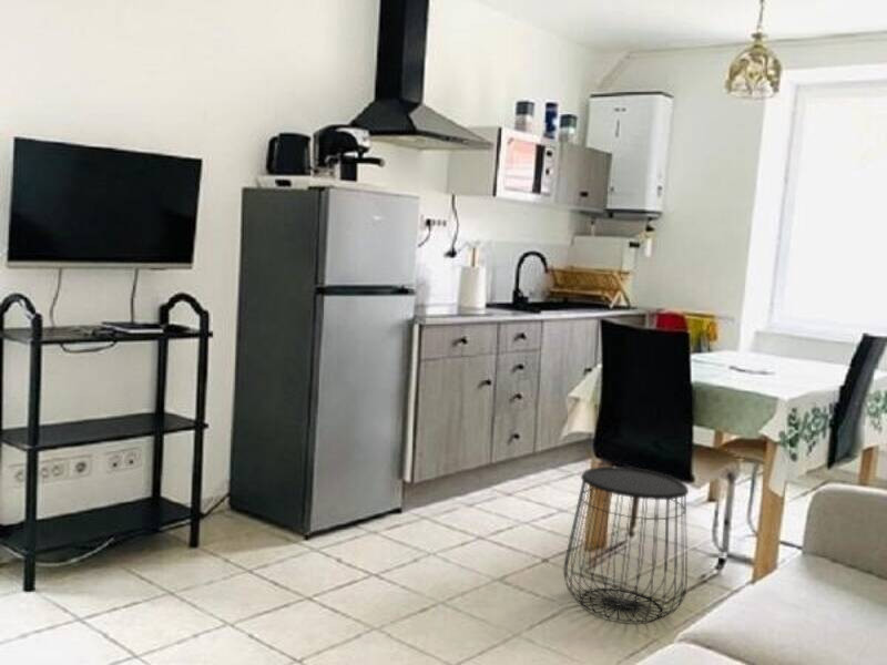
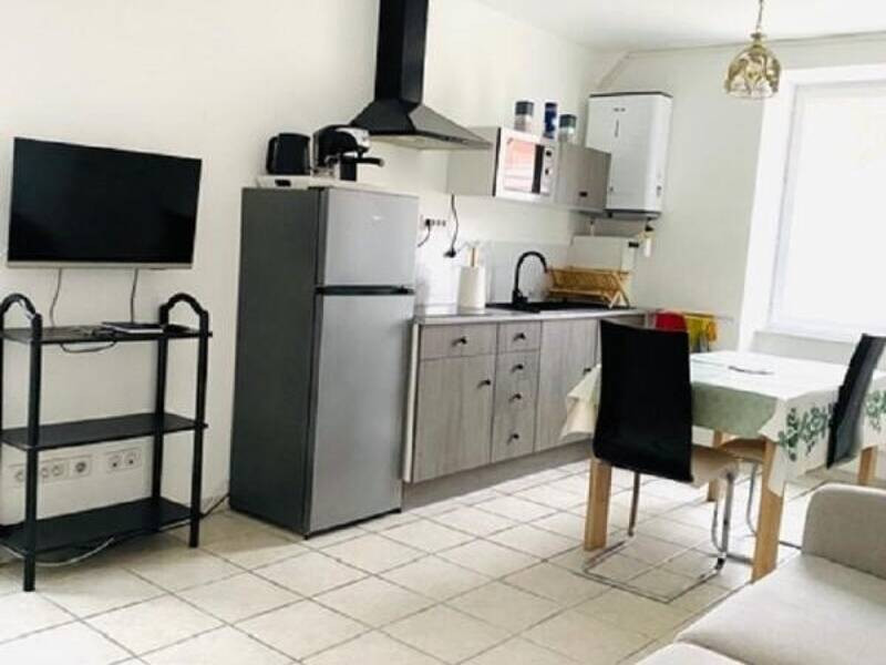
- side table (629, 544)
